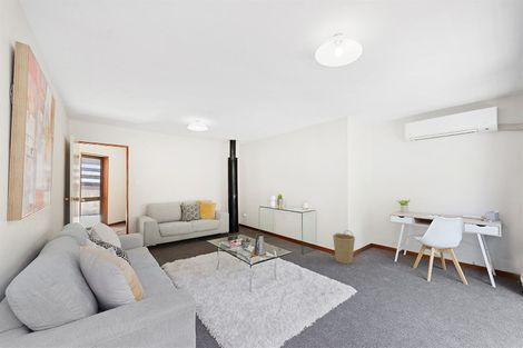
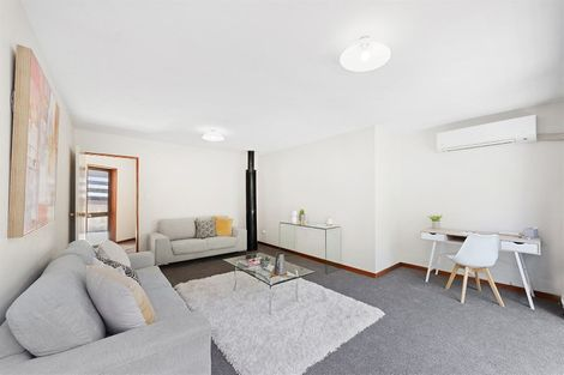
- basket (344, 246)
